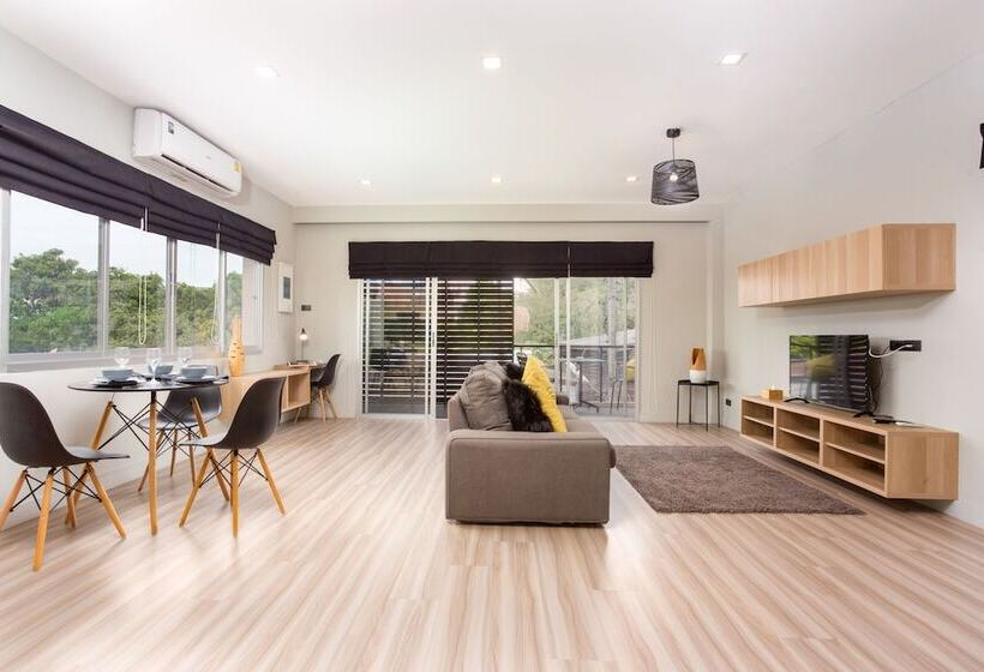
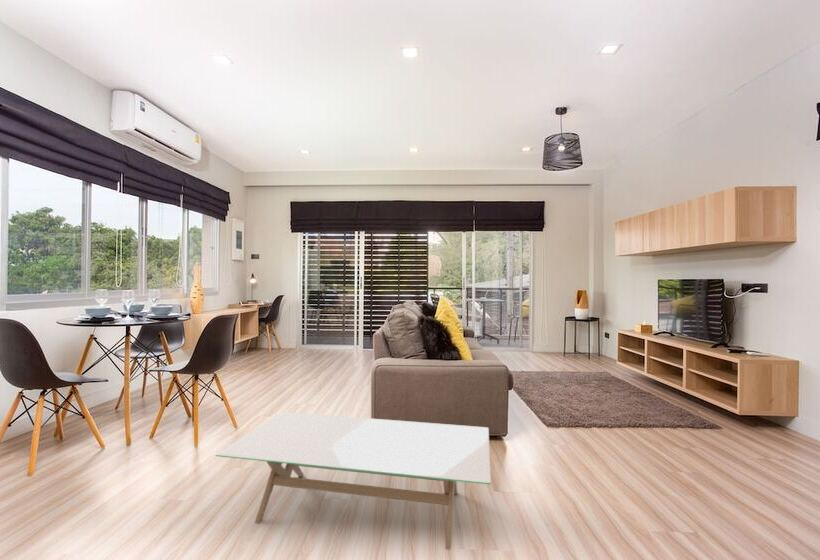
+ coffee table (363, 472)
